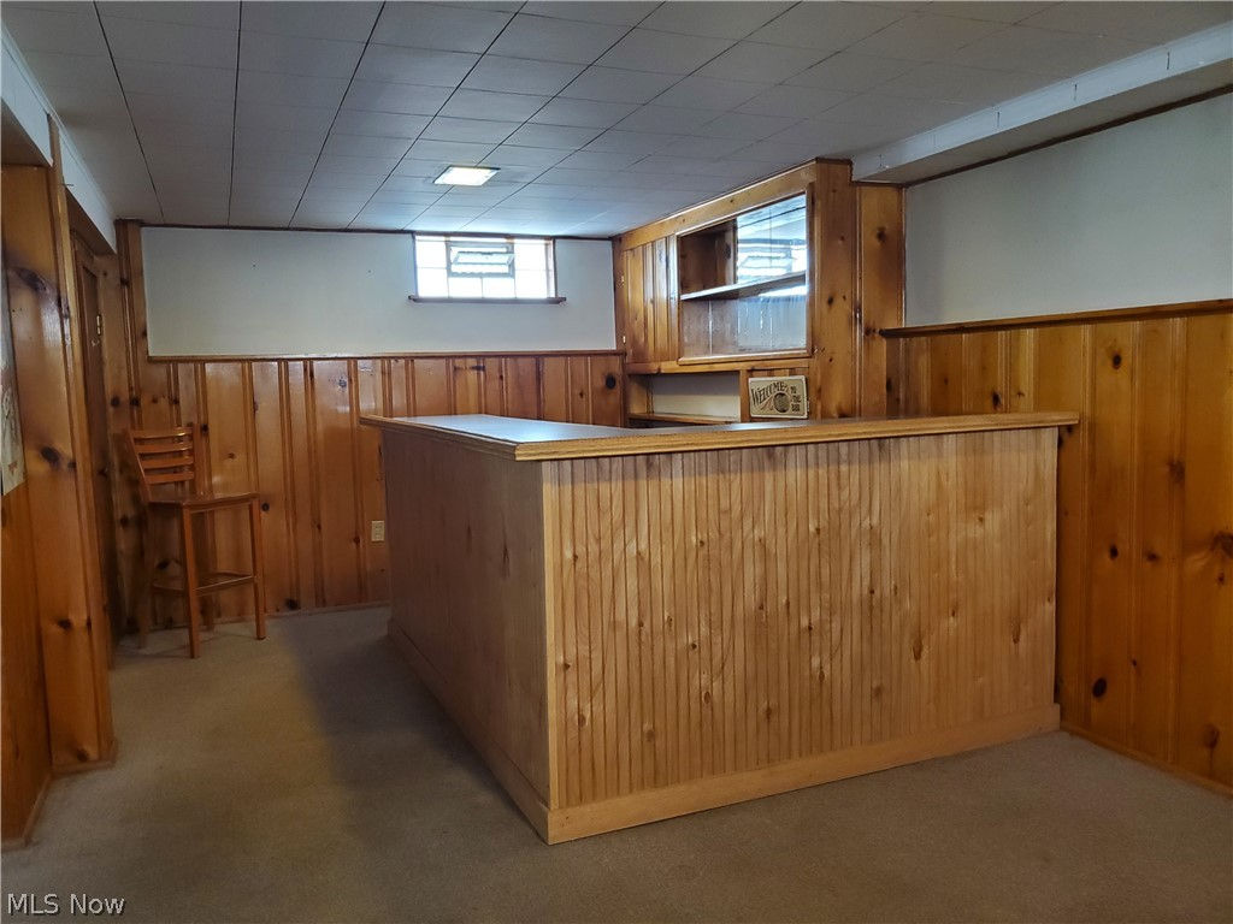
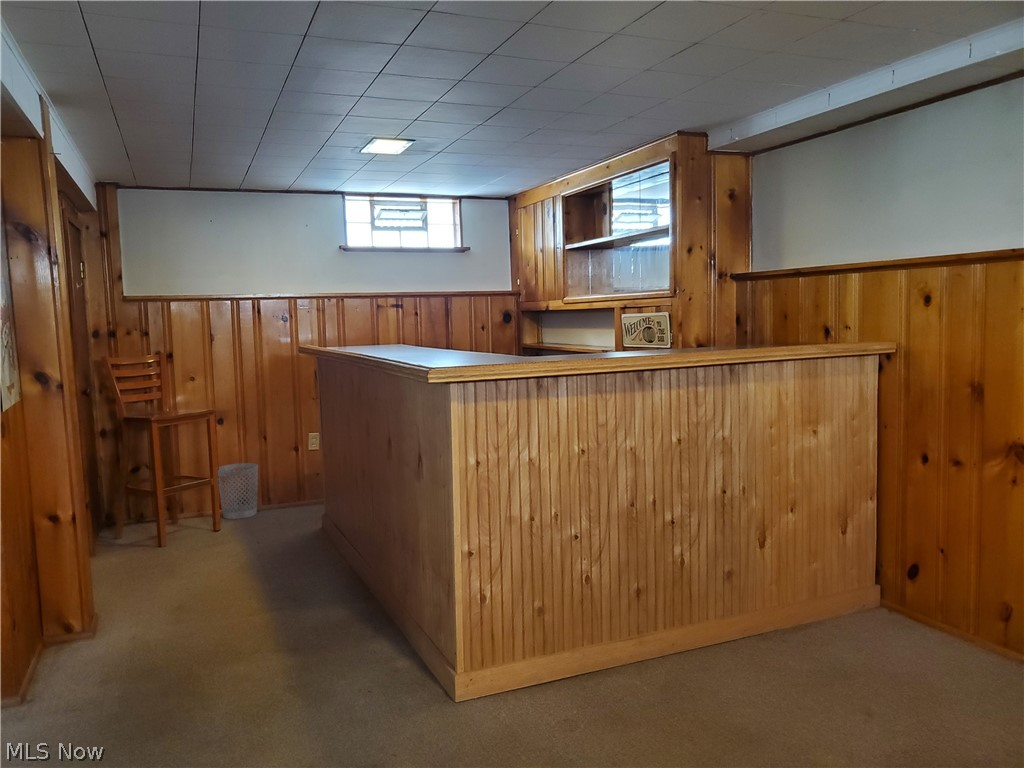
+ wastebasket (238, 491)
